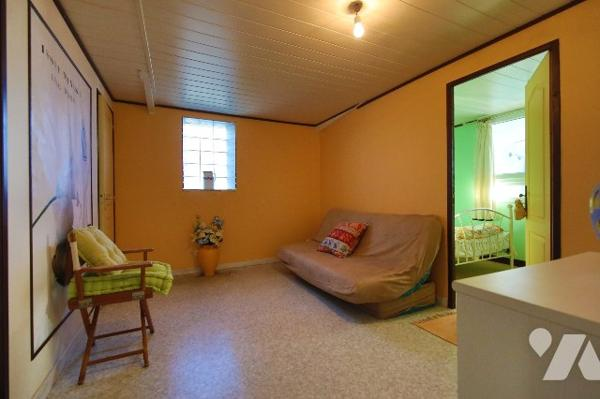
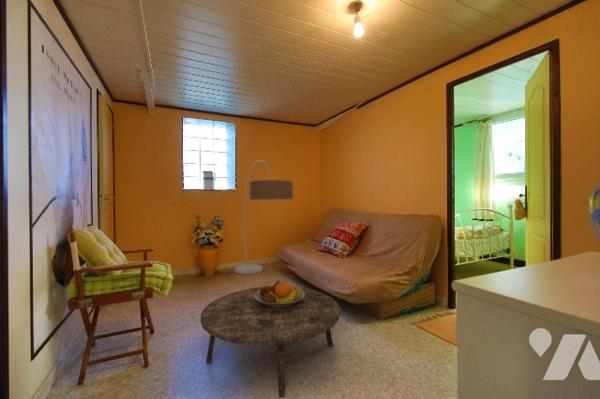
+ floor lamp (244, 219)
+ fruit bowl (279, 291)
+ coffee table (272, 330)
